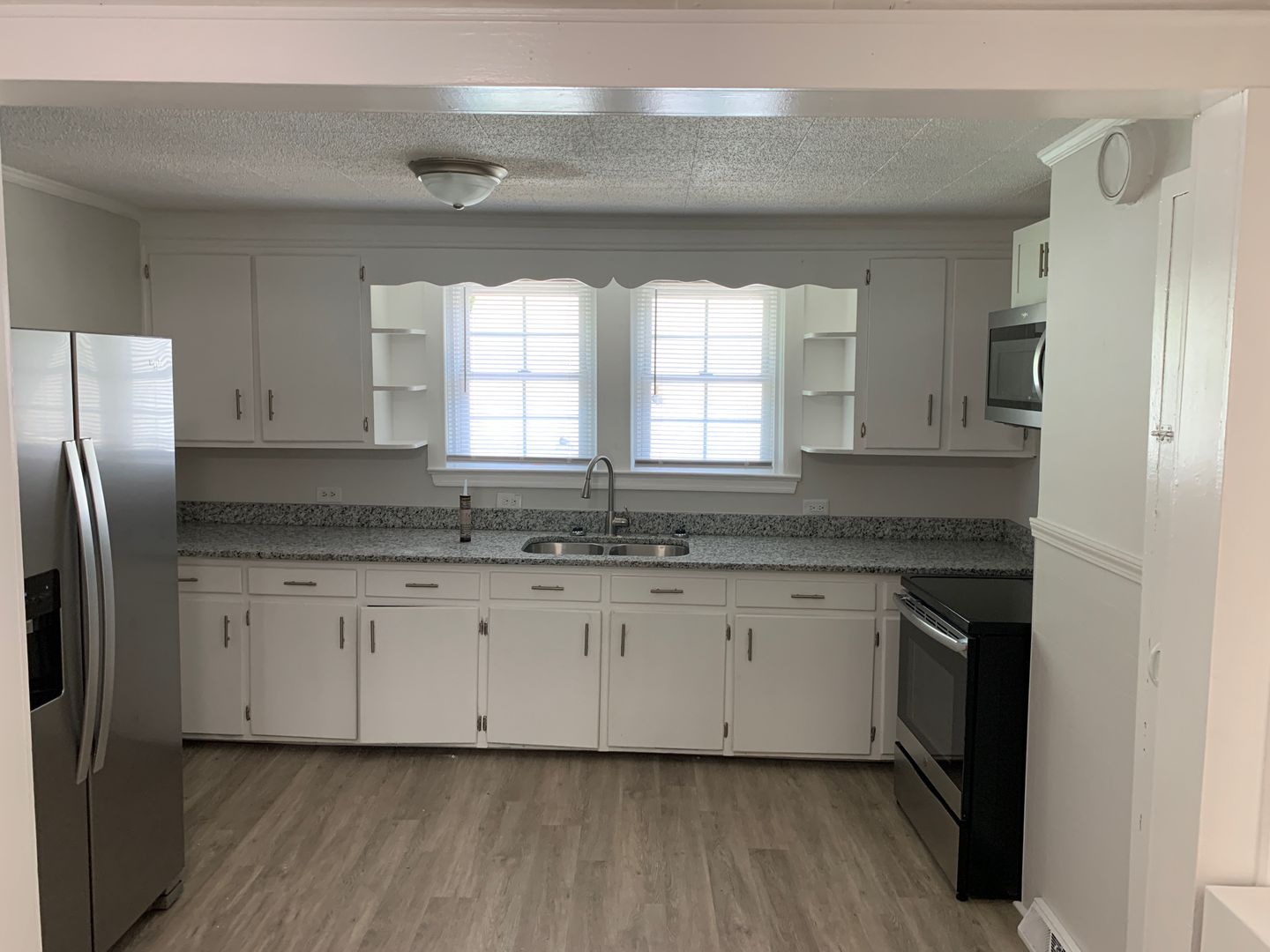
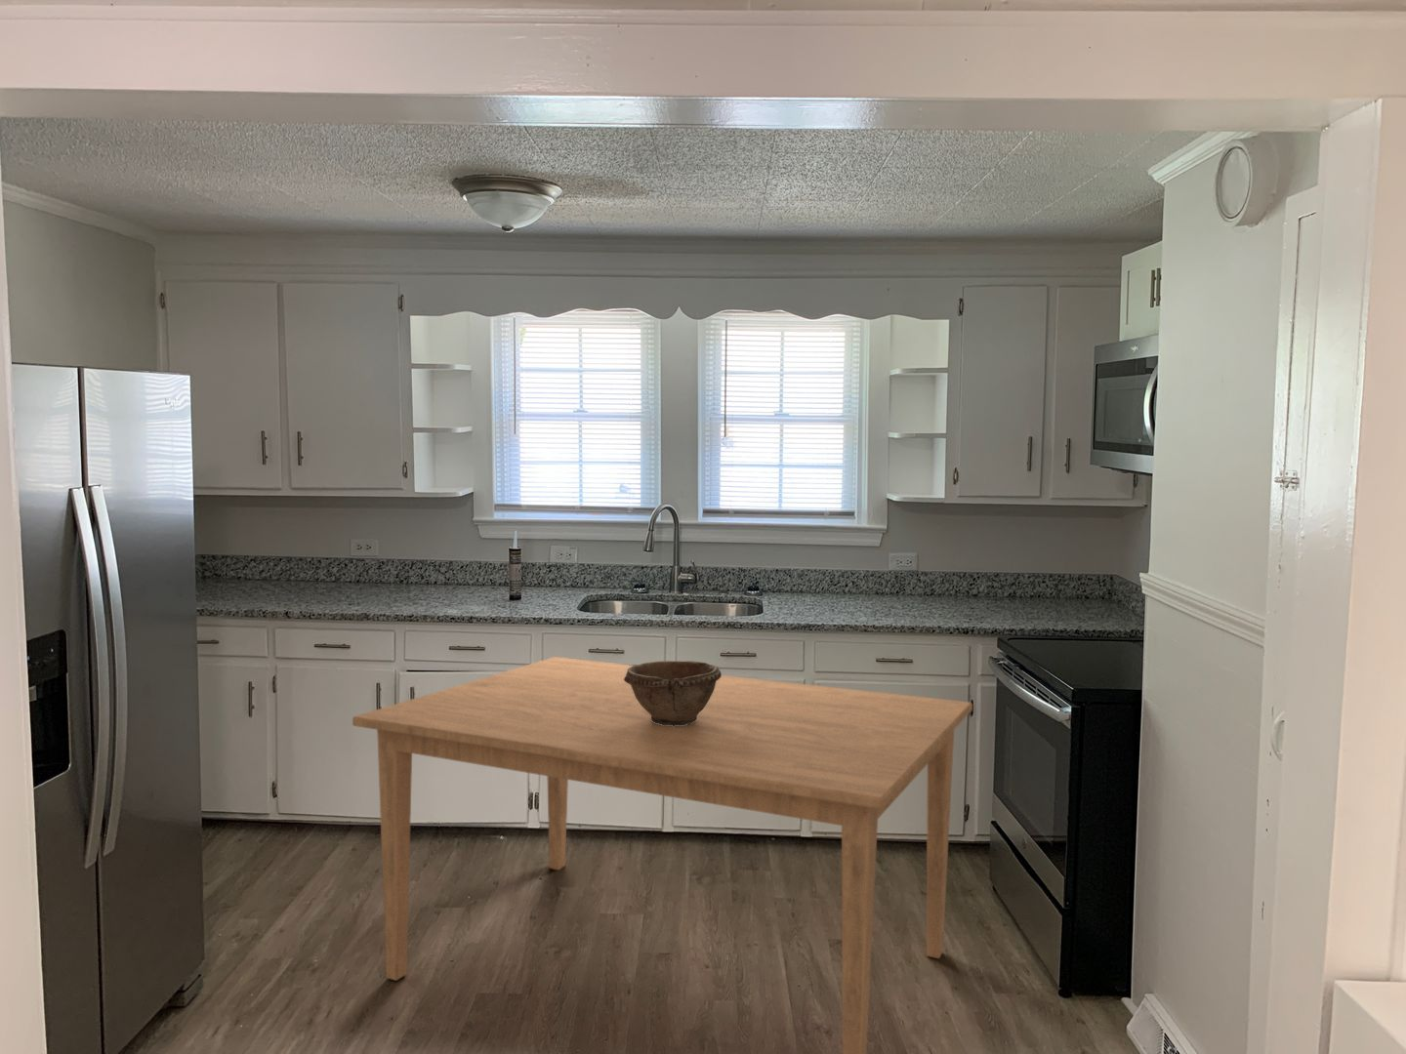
+ dining table (682, 798)
+ bowl (672, 692)
